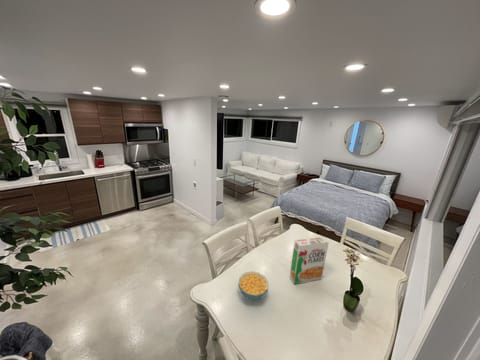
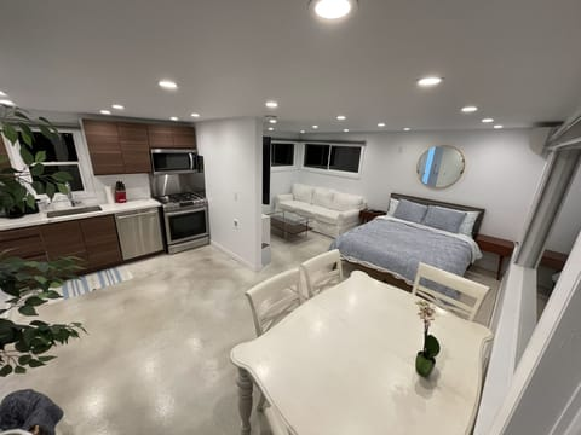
- cereal box (308, 260)
- cereal bowl (252, 288)
